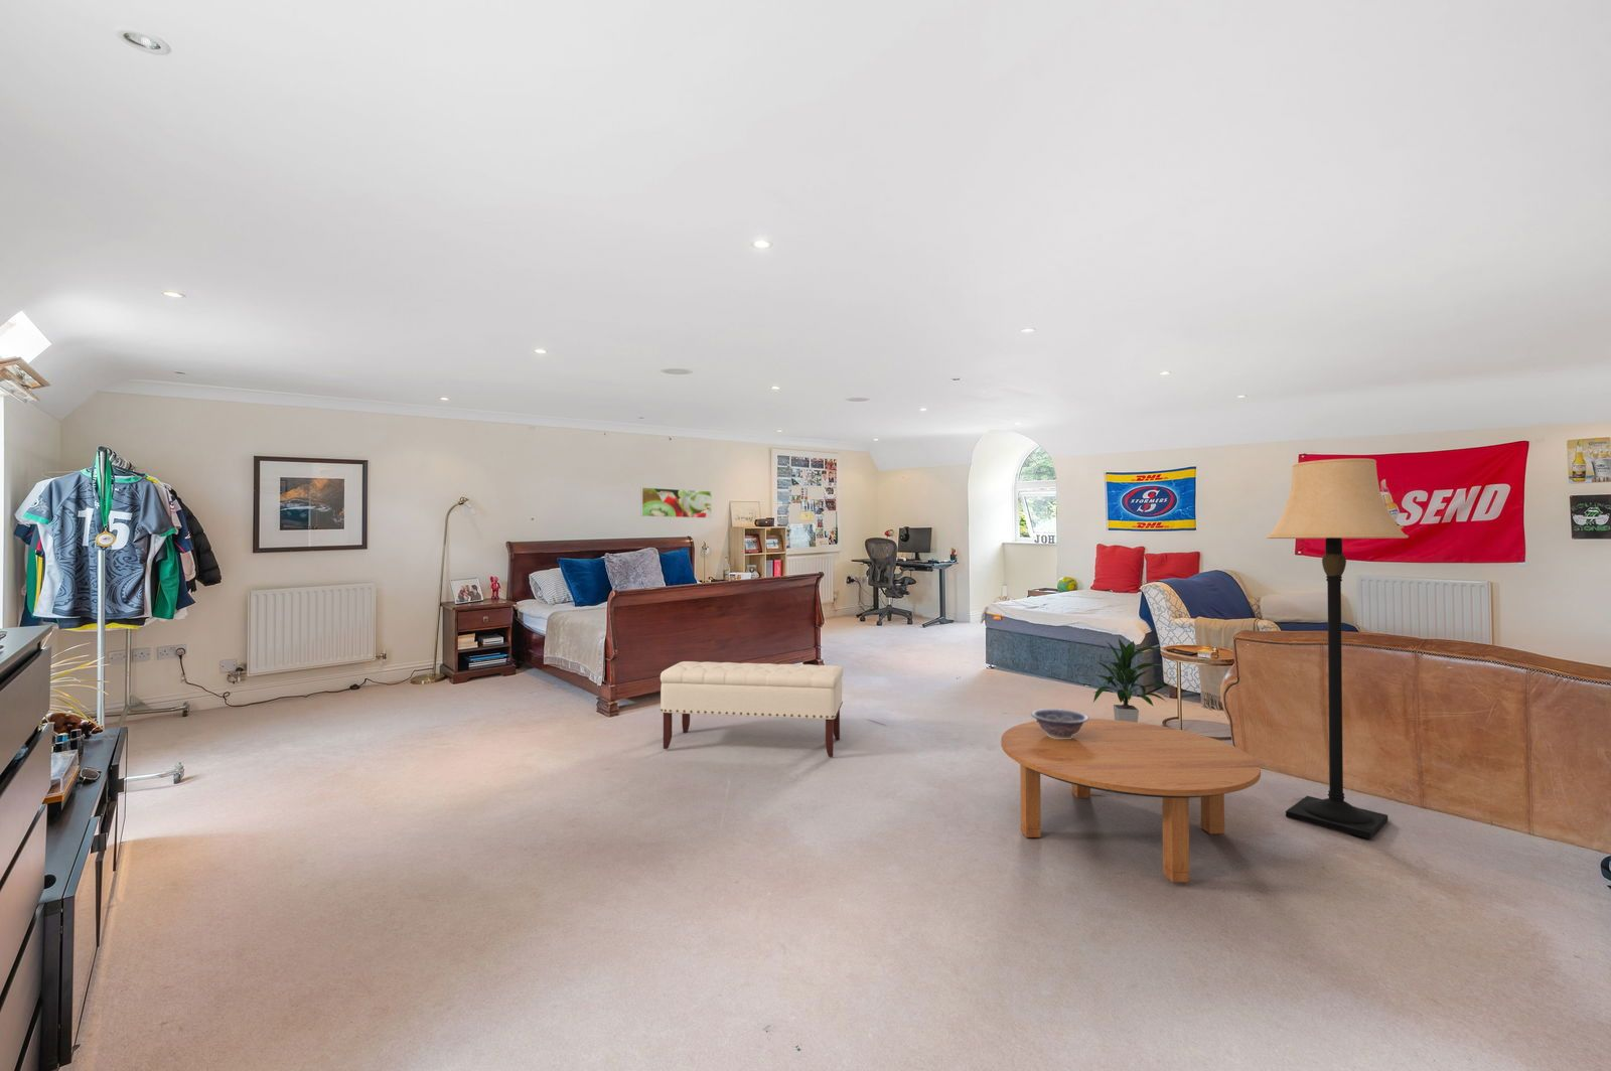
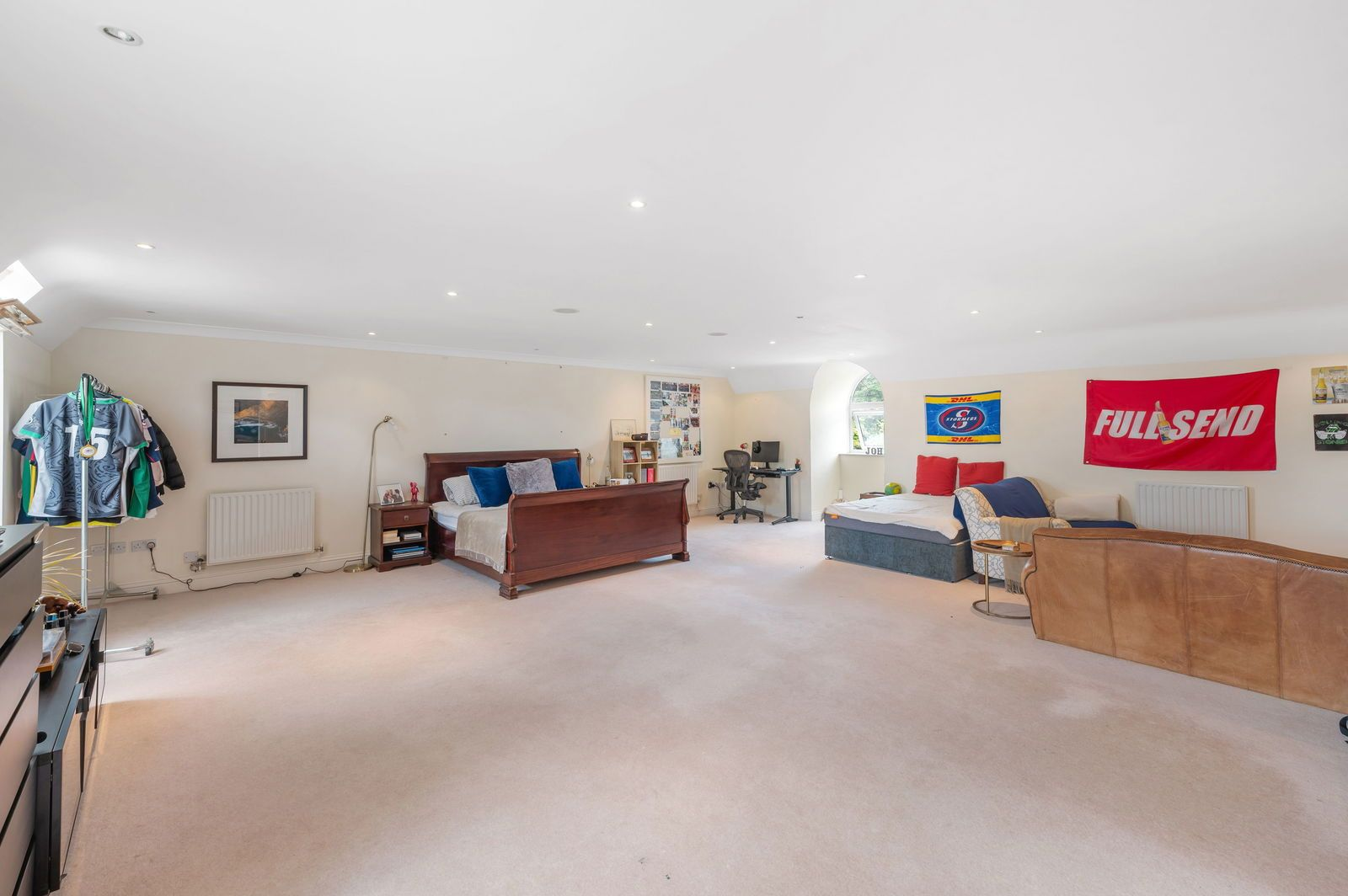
- lamp (1334, 639)
- bench (753, 704)
- coffee table (1122, 790)
- decorative bowl (1059, 724)
- indoor plant (1127, 684)
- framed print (676, 503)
